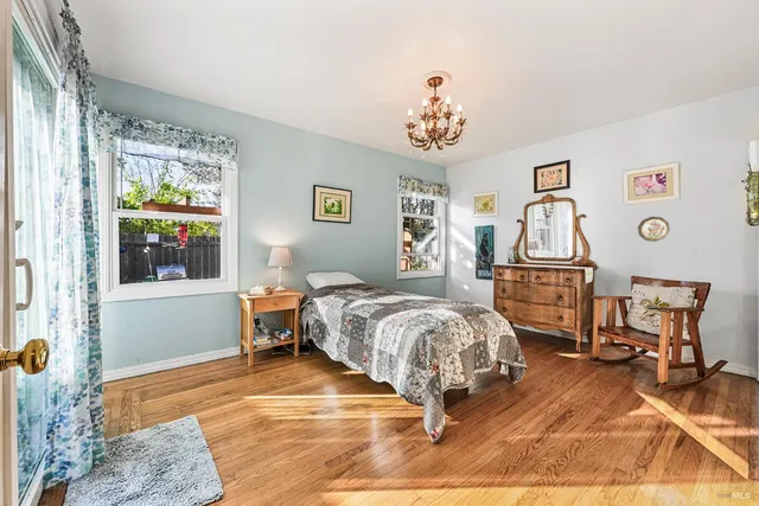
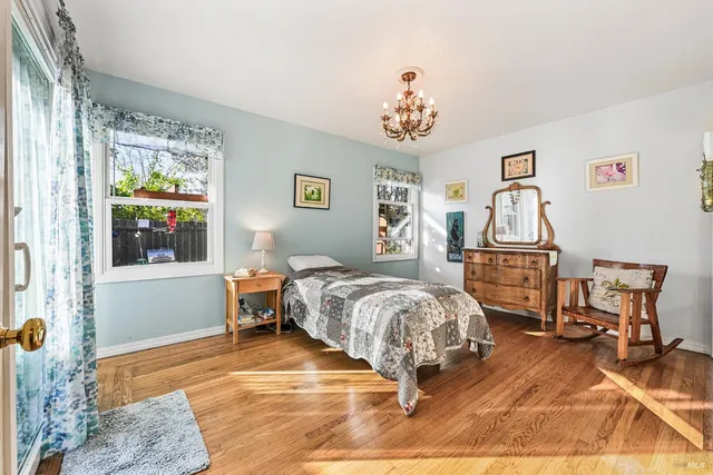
- decorative plate (653, 229)
